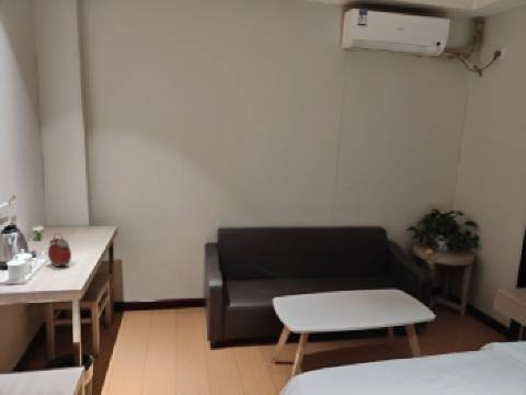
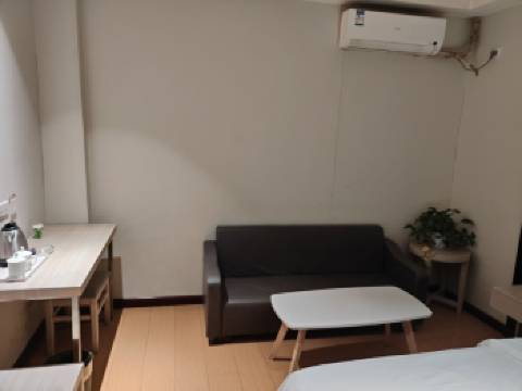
- alarm clock (58, 249)
